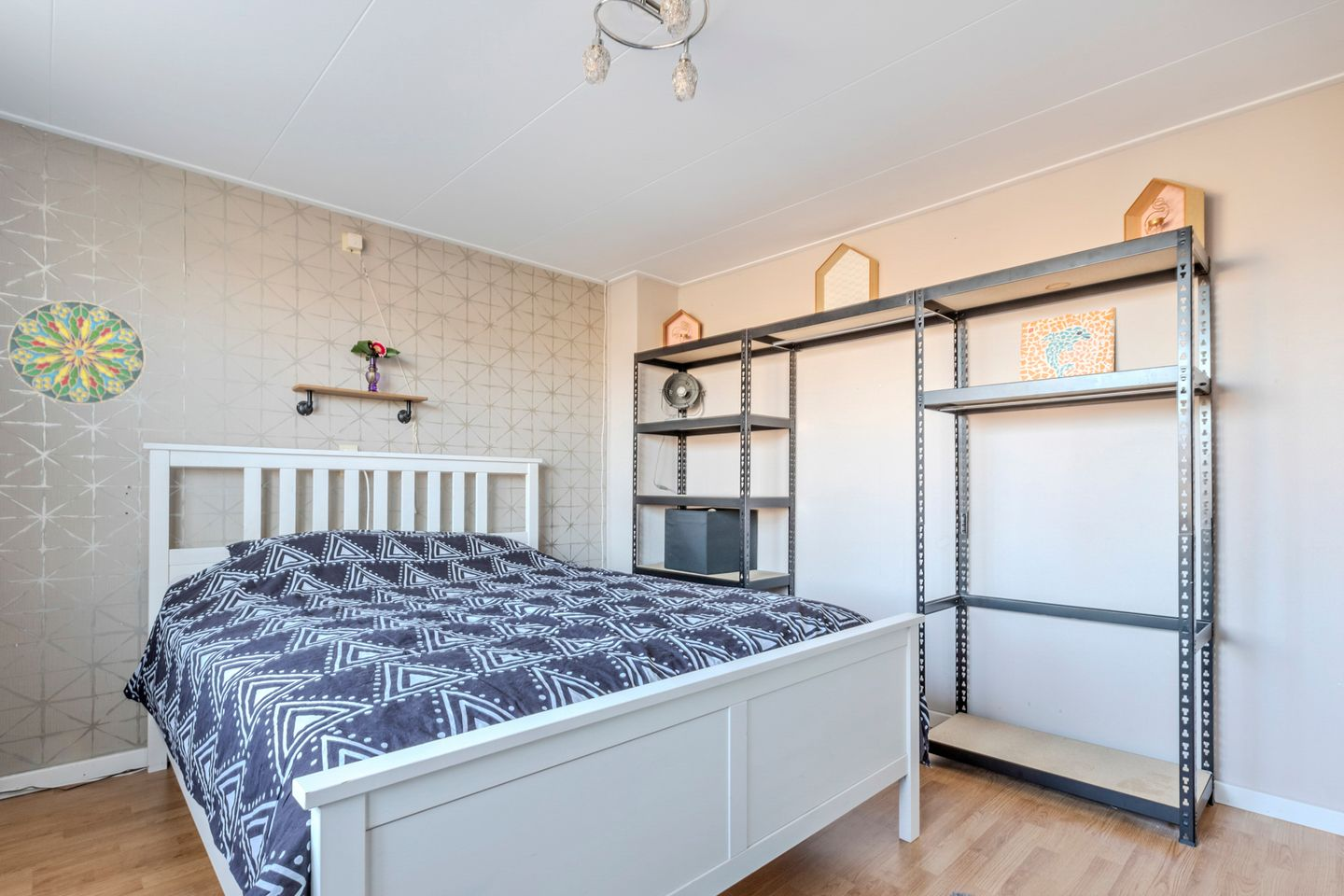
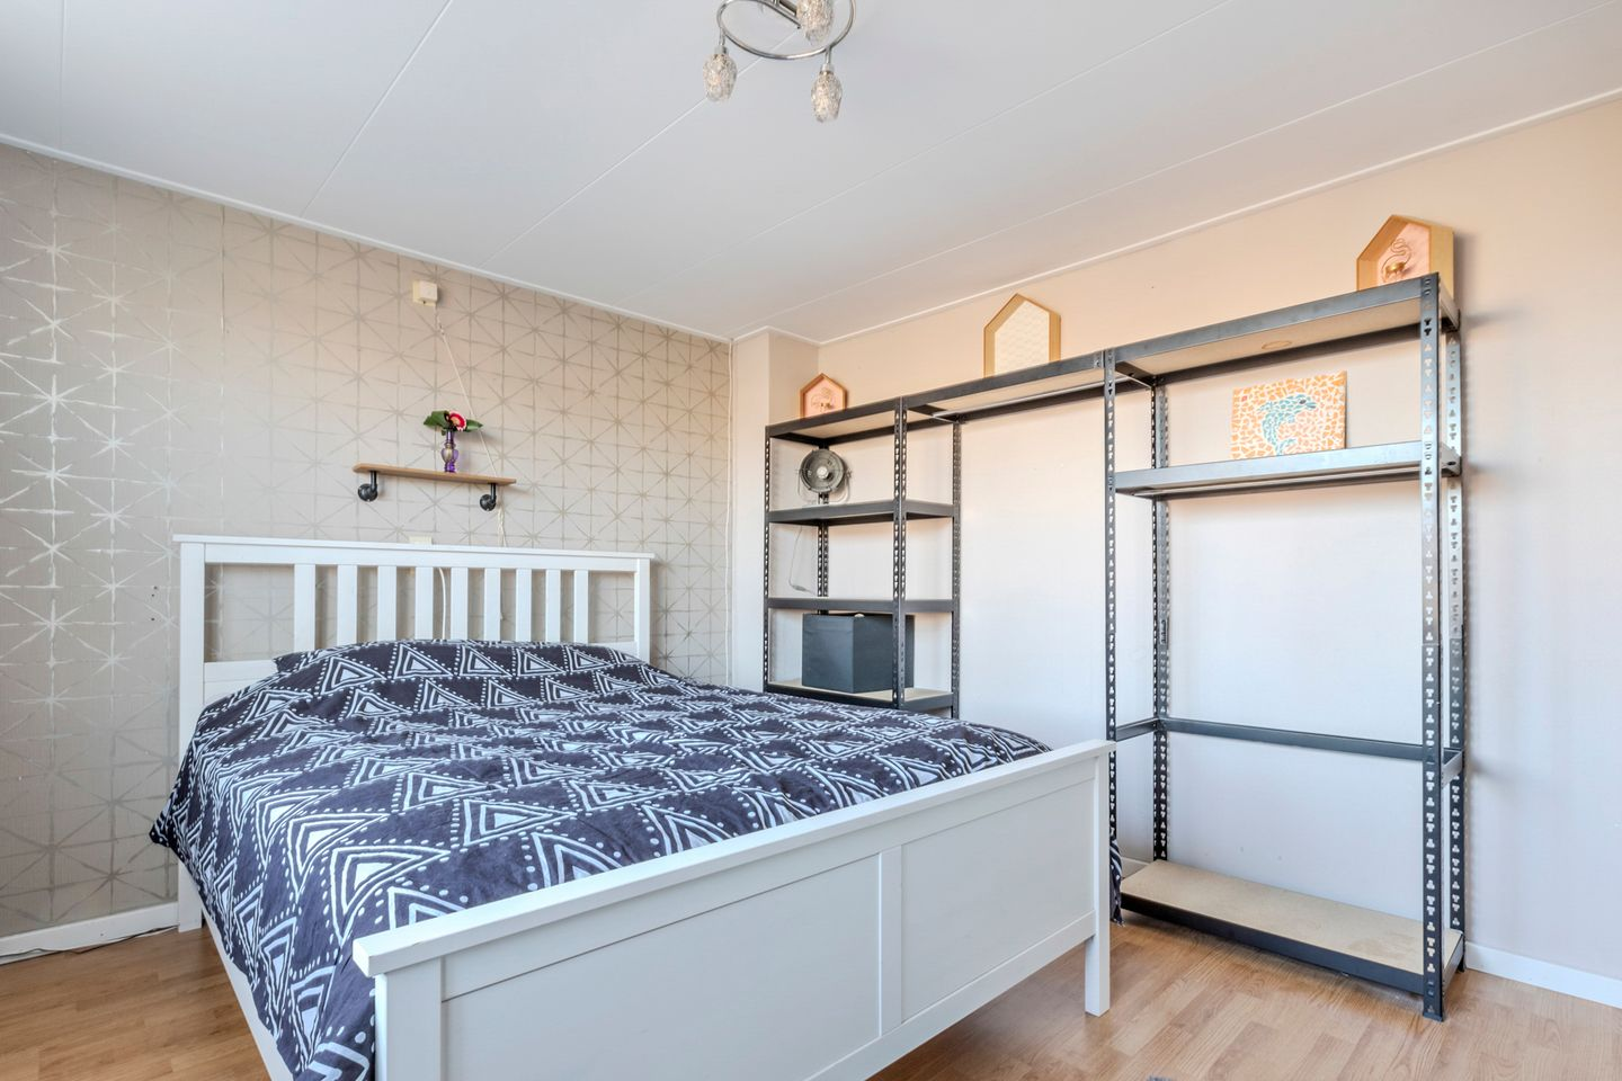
- decorative plate (79, 353)
